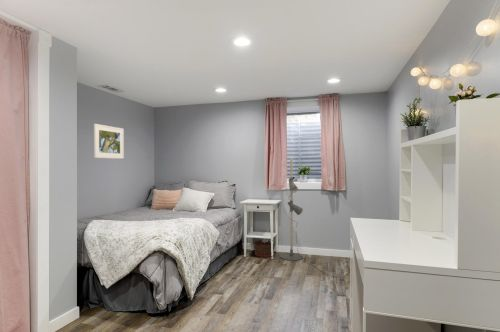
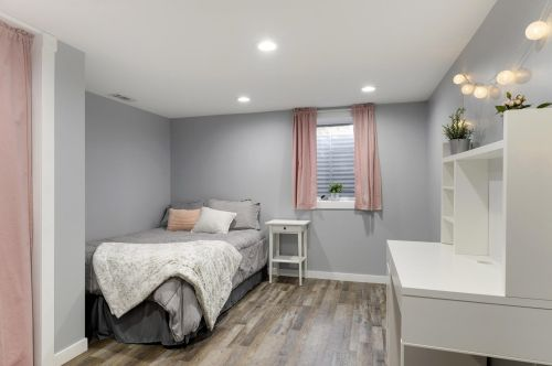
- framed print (109, 142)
- basket (264, 248)
- floor lamp (302, 210)
